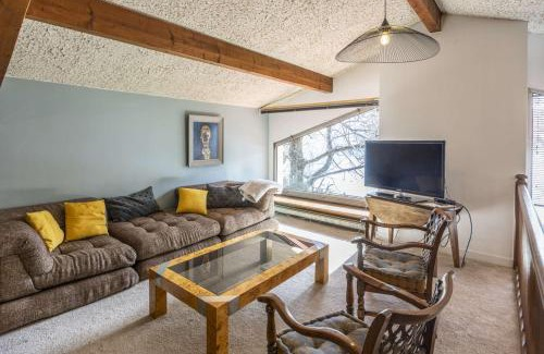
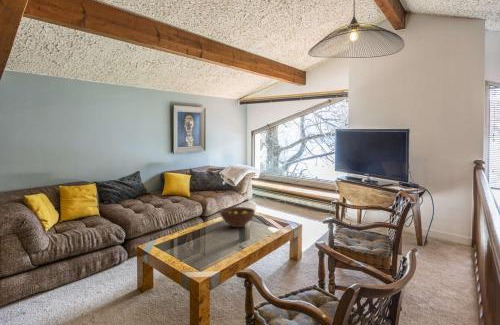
+ fruit bowl (237, 218)
